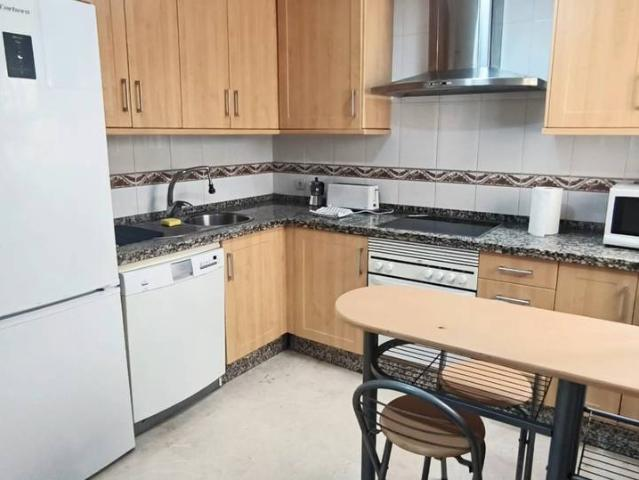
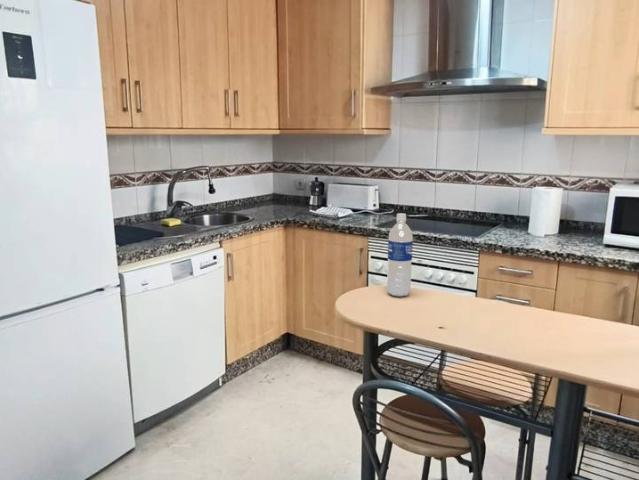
+ water bottle (399, 254)
